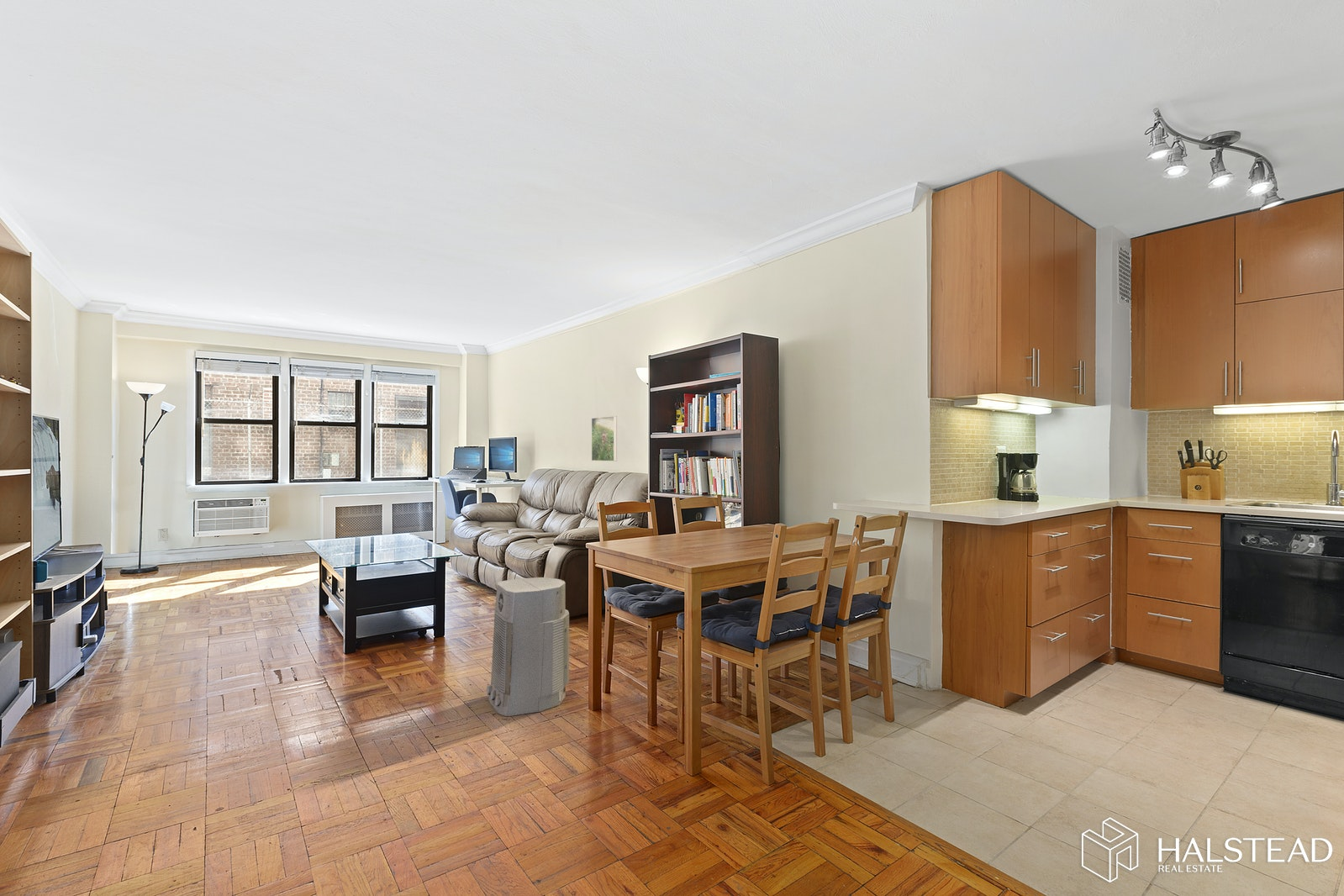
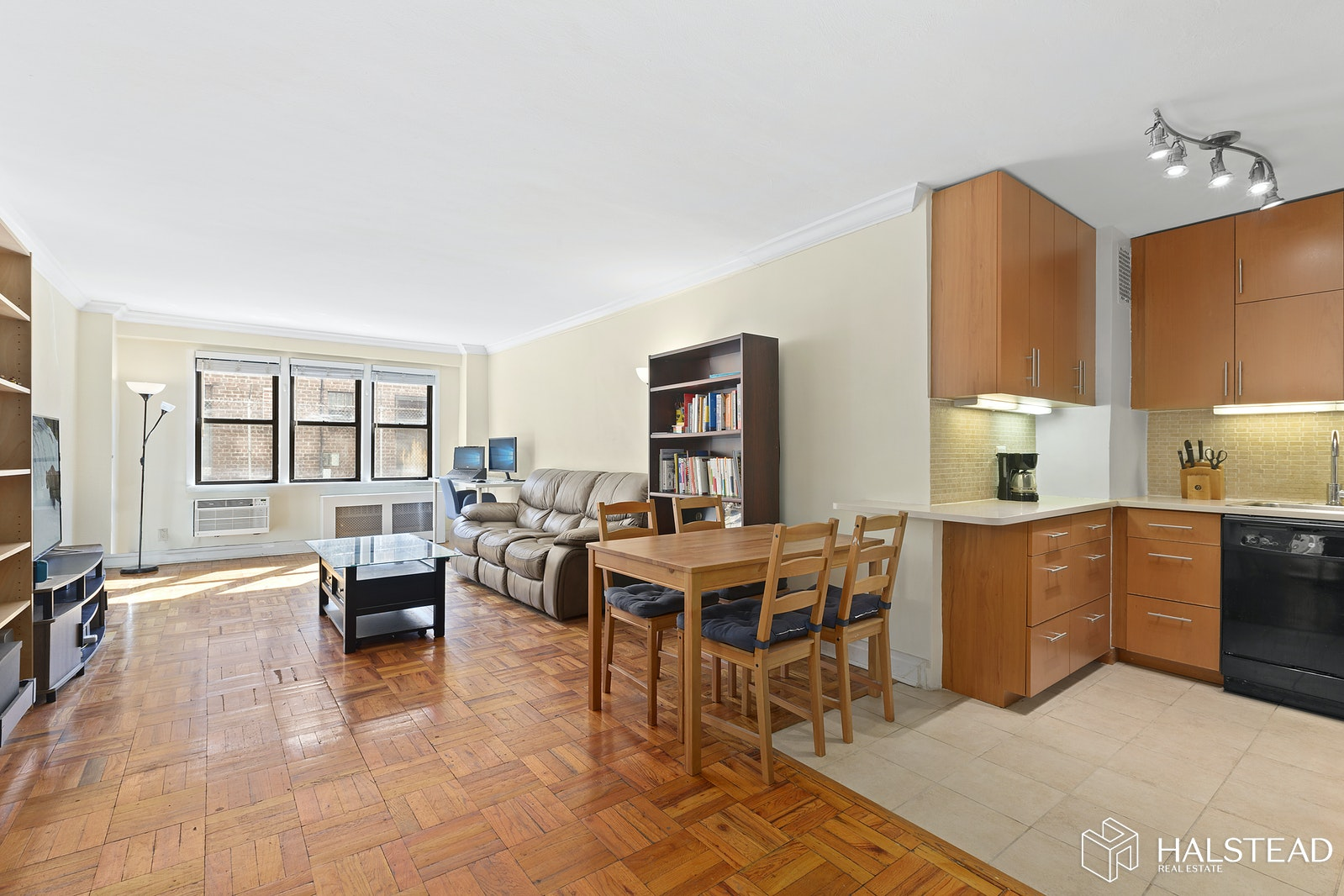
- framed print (603, 439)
- air purifier (530, 641)
